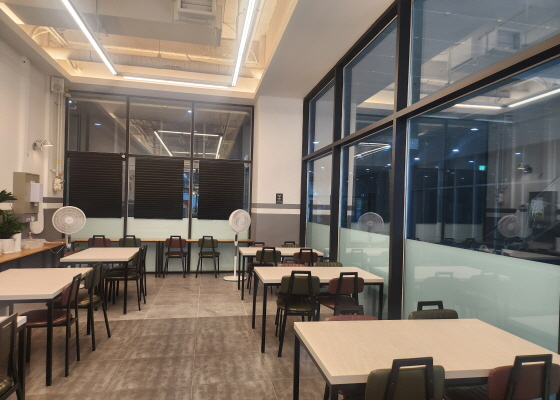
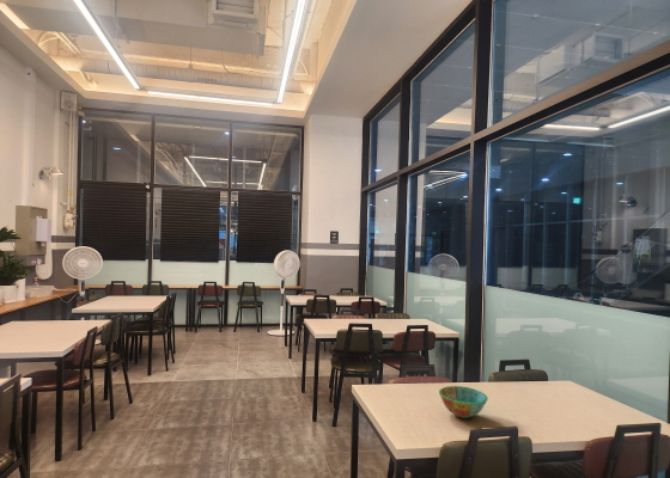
+ bowl (462, 404)
